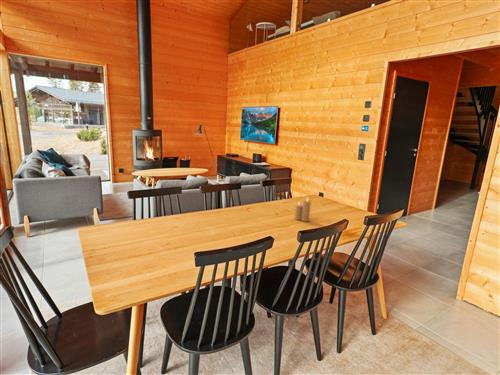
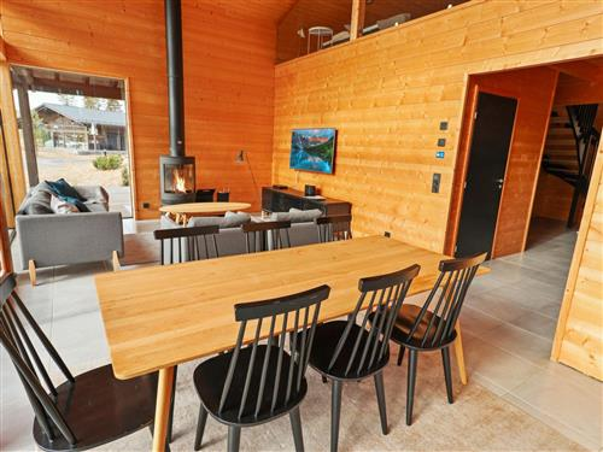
- candle (302, 208)
